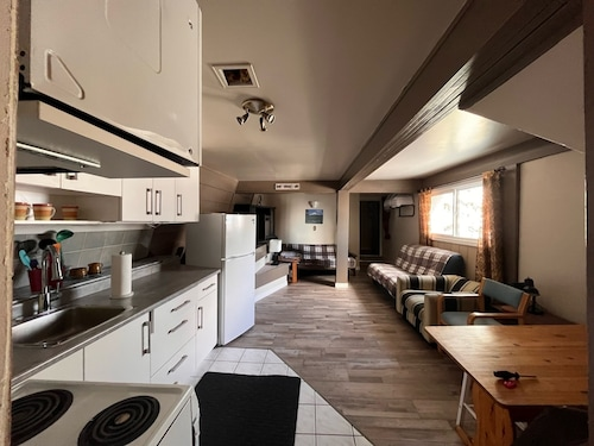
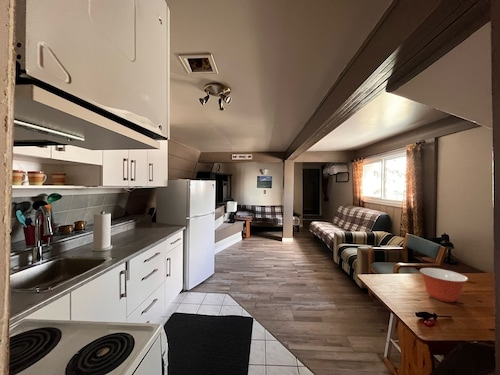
+ mixing bowl (442, 285)
